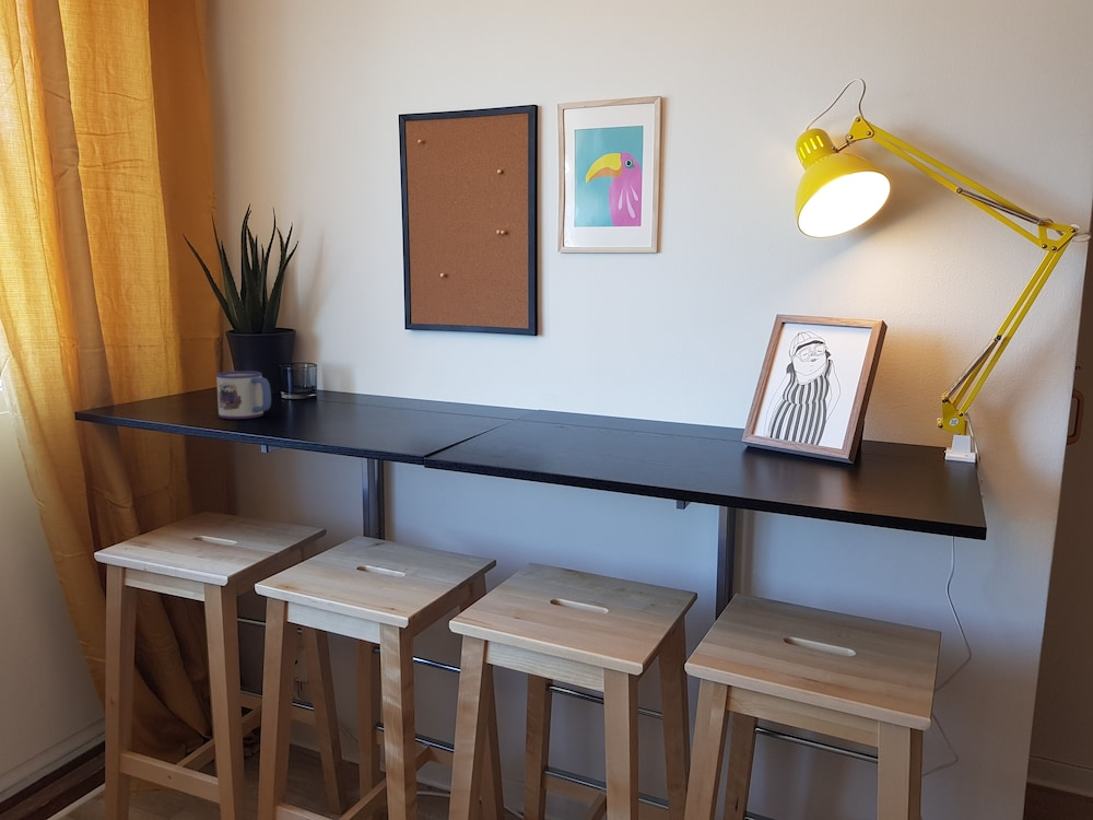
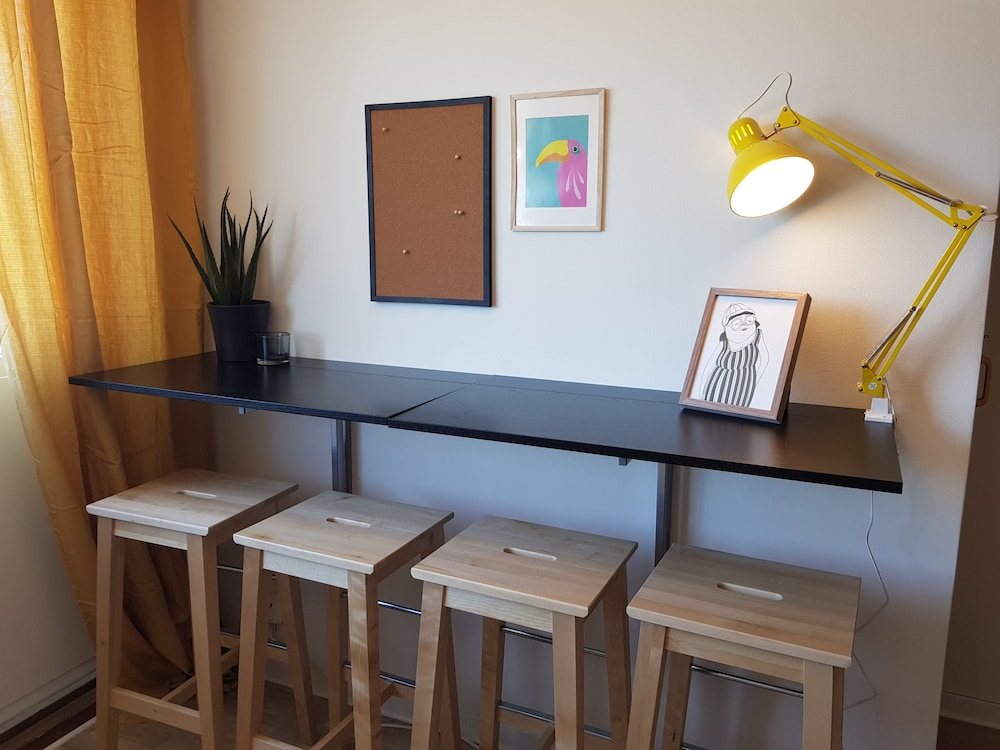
- mug (246, 395)
